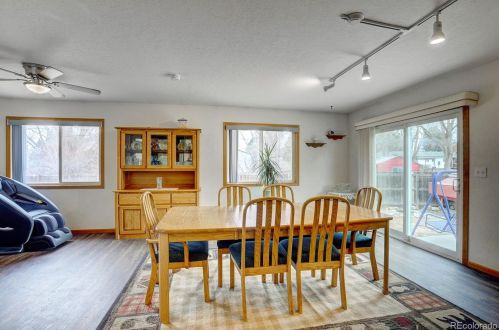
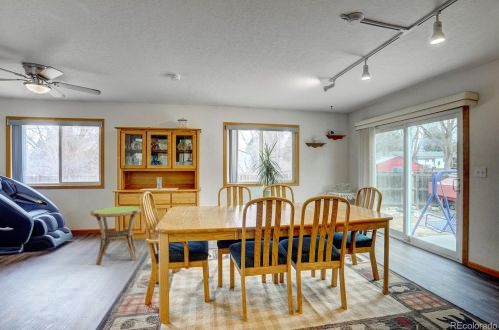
+ side table (117, 232)
